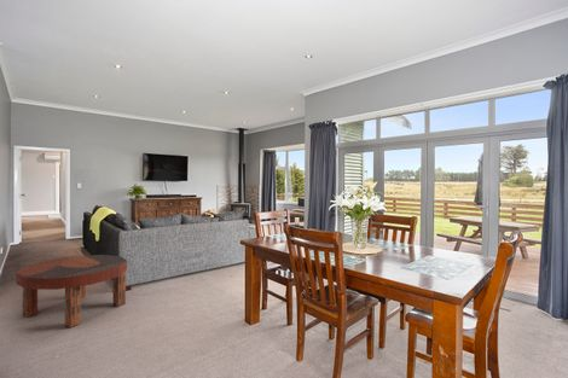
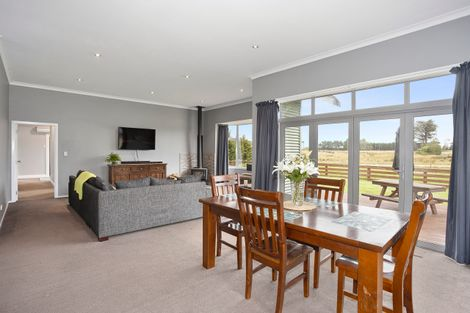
- coffee table (75, 286)
